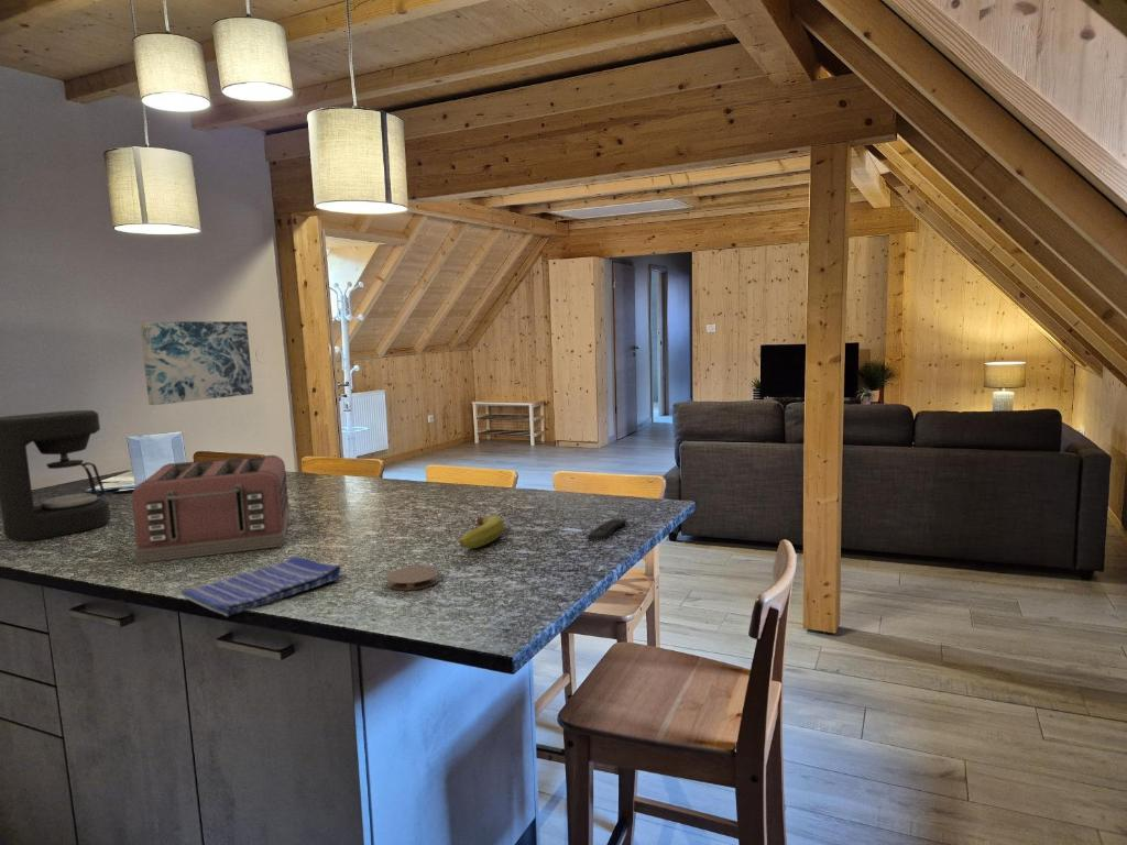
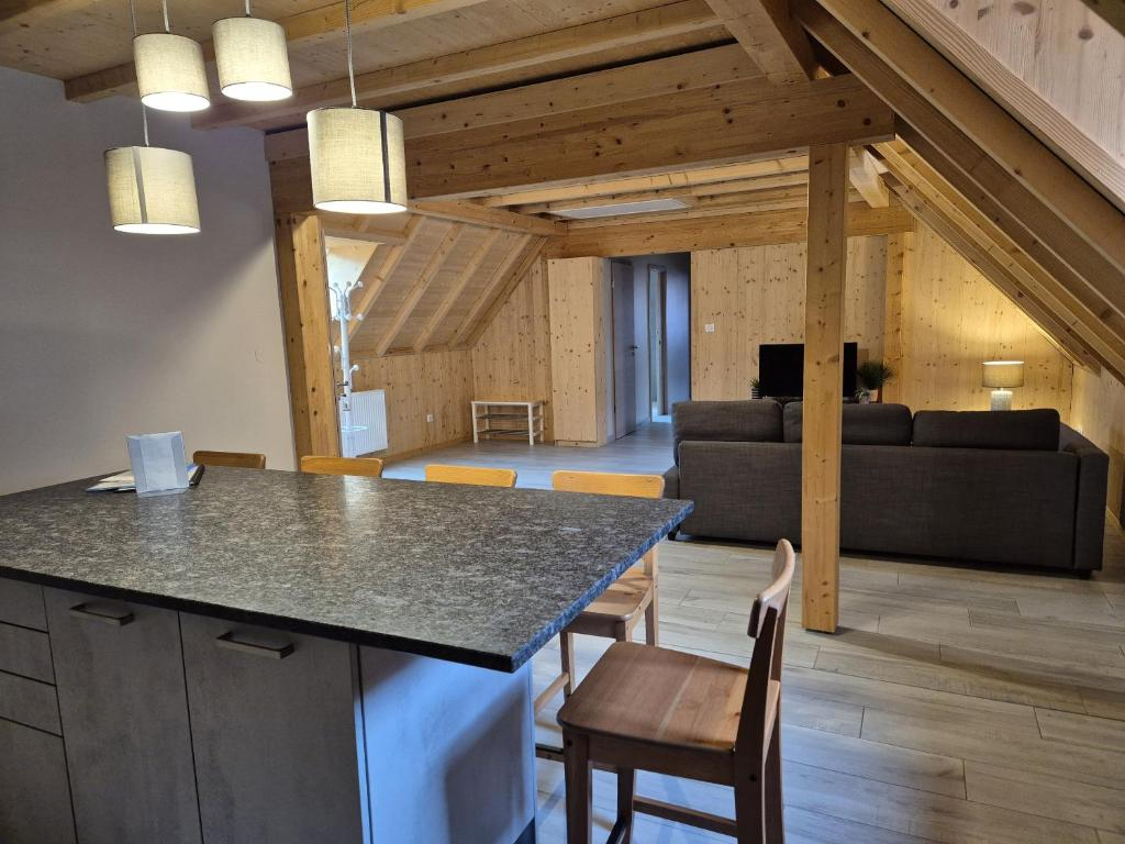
- wall art (200, 360)
- remote control (609, 527)
- toaster (217, 504)
- coaster (413, 578)
- fruit (478, 529)
- dish towel (264, 581)
- coffee maker (52, 468)
